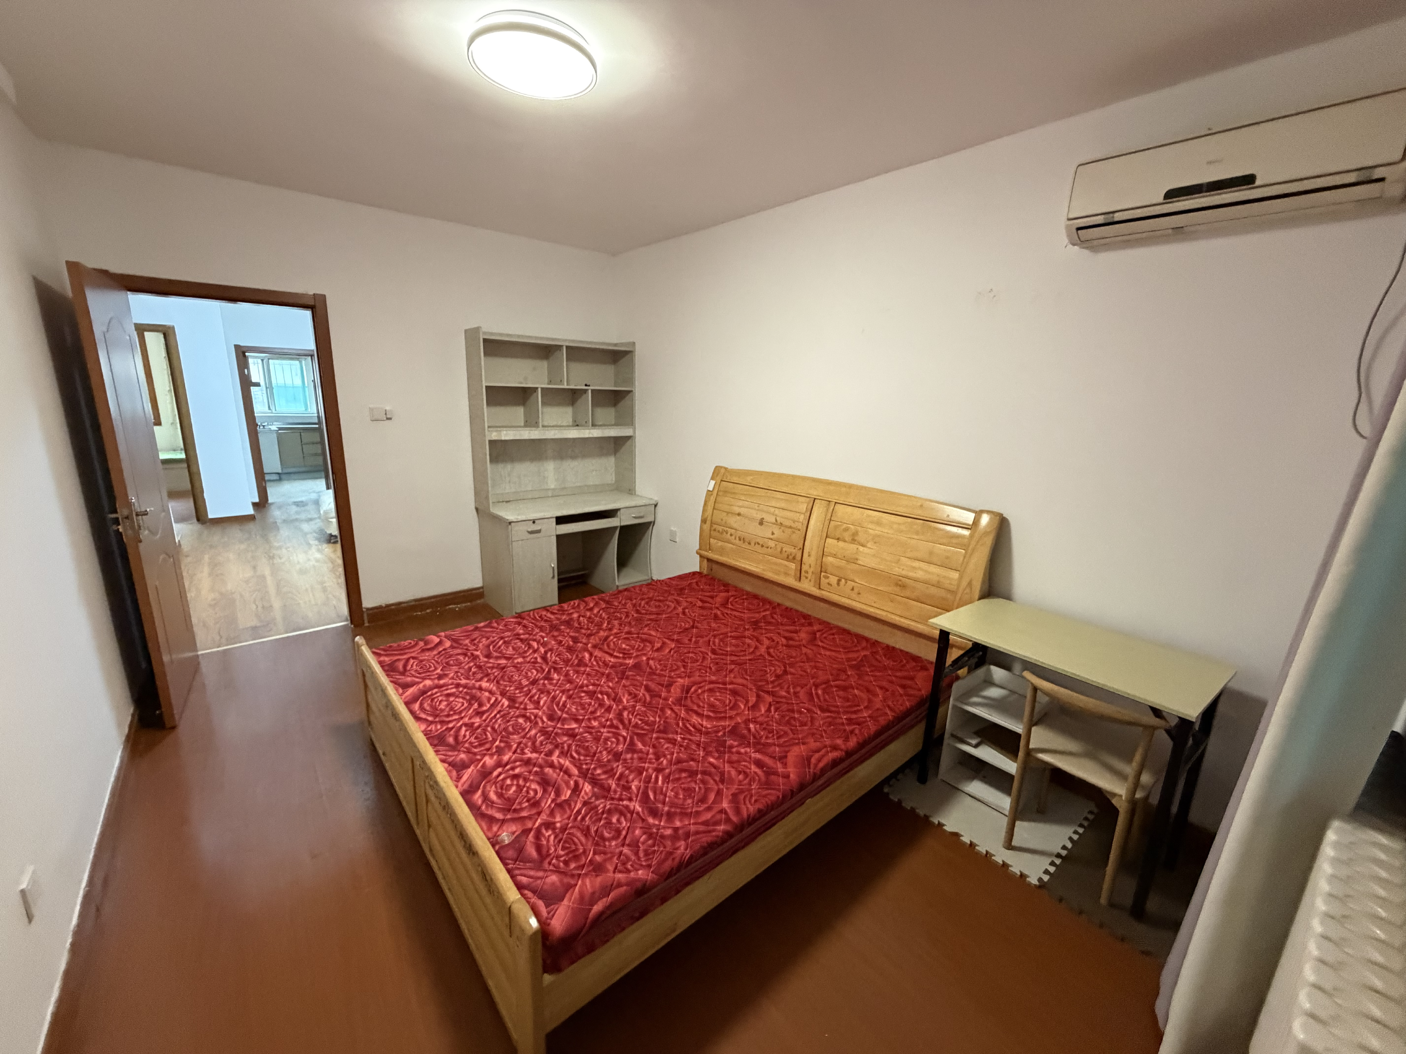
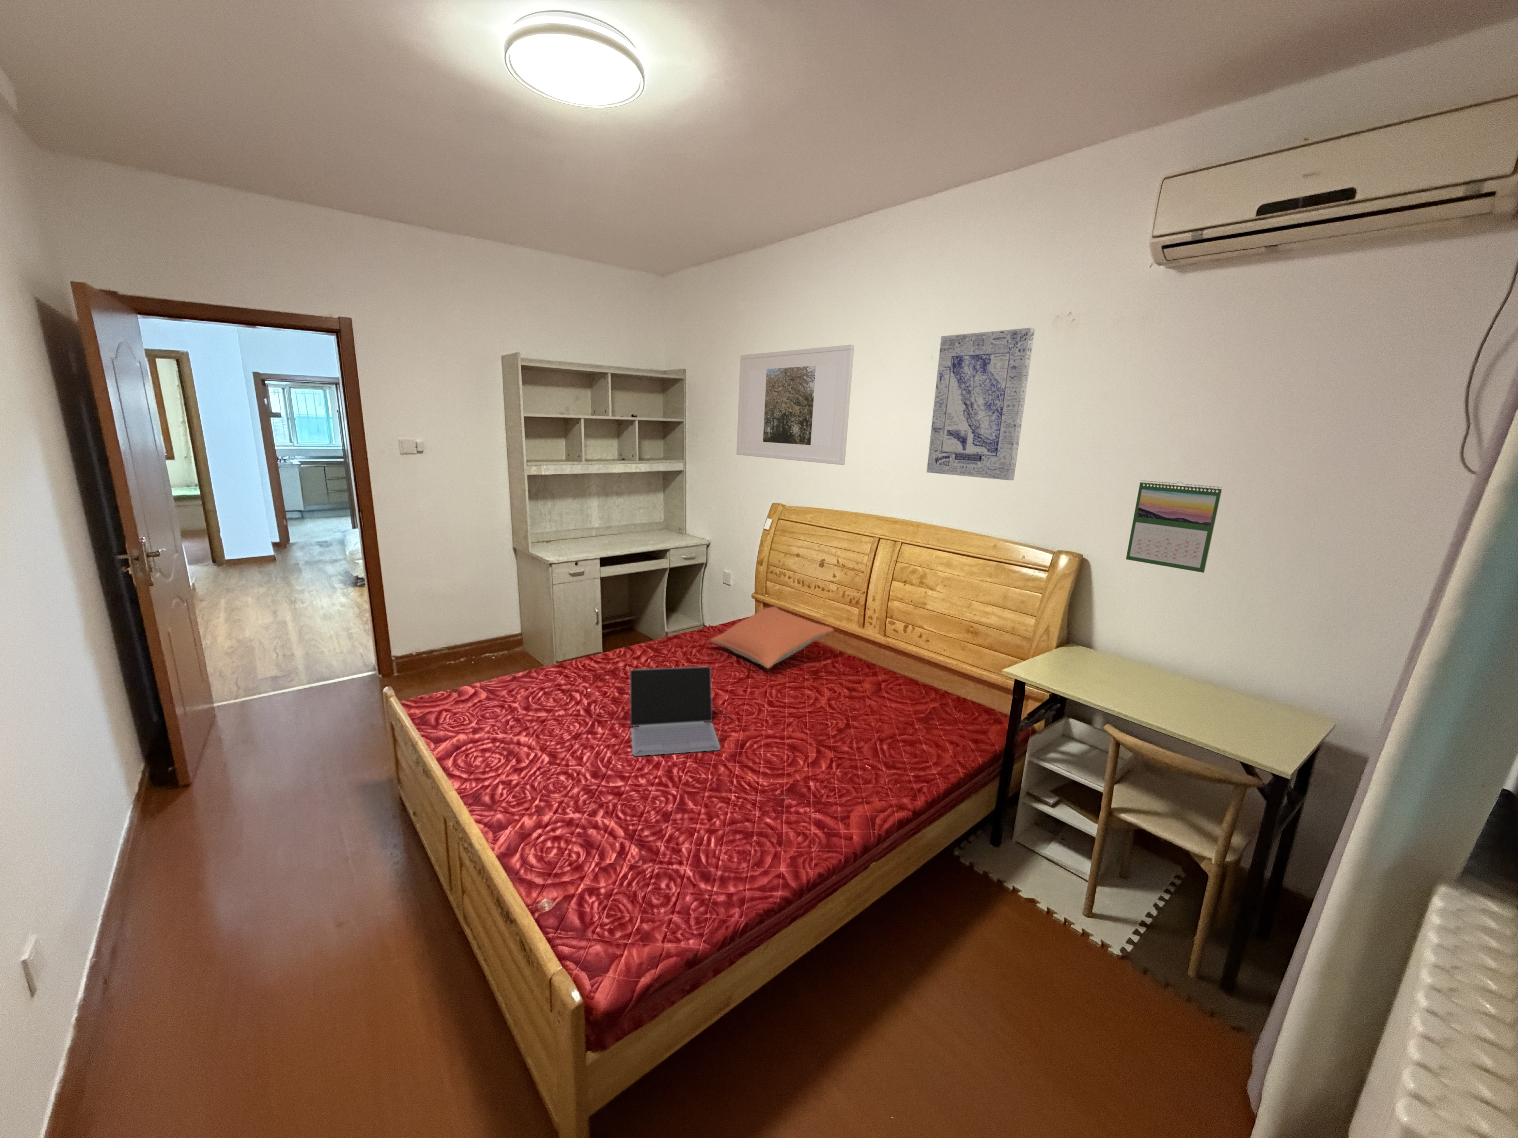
+ calendar (1171, 525)
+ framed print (789, 406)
+ laptop (674, 708)
+ pillow (771, 635)
+ wall art (977, 406)
